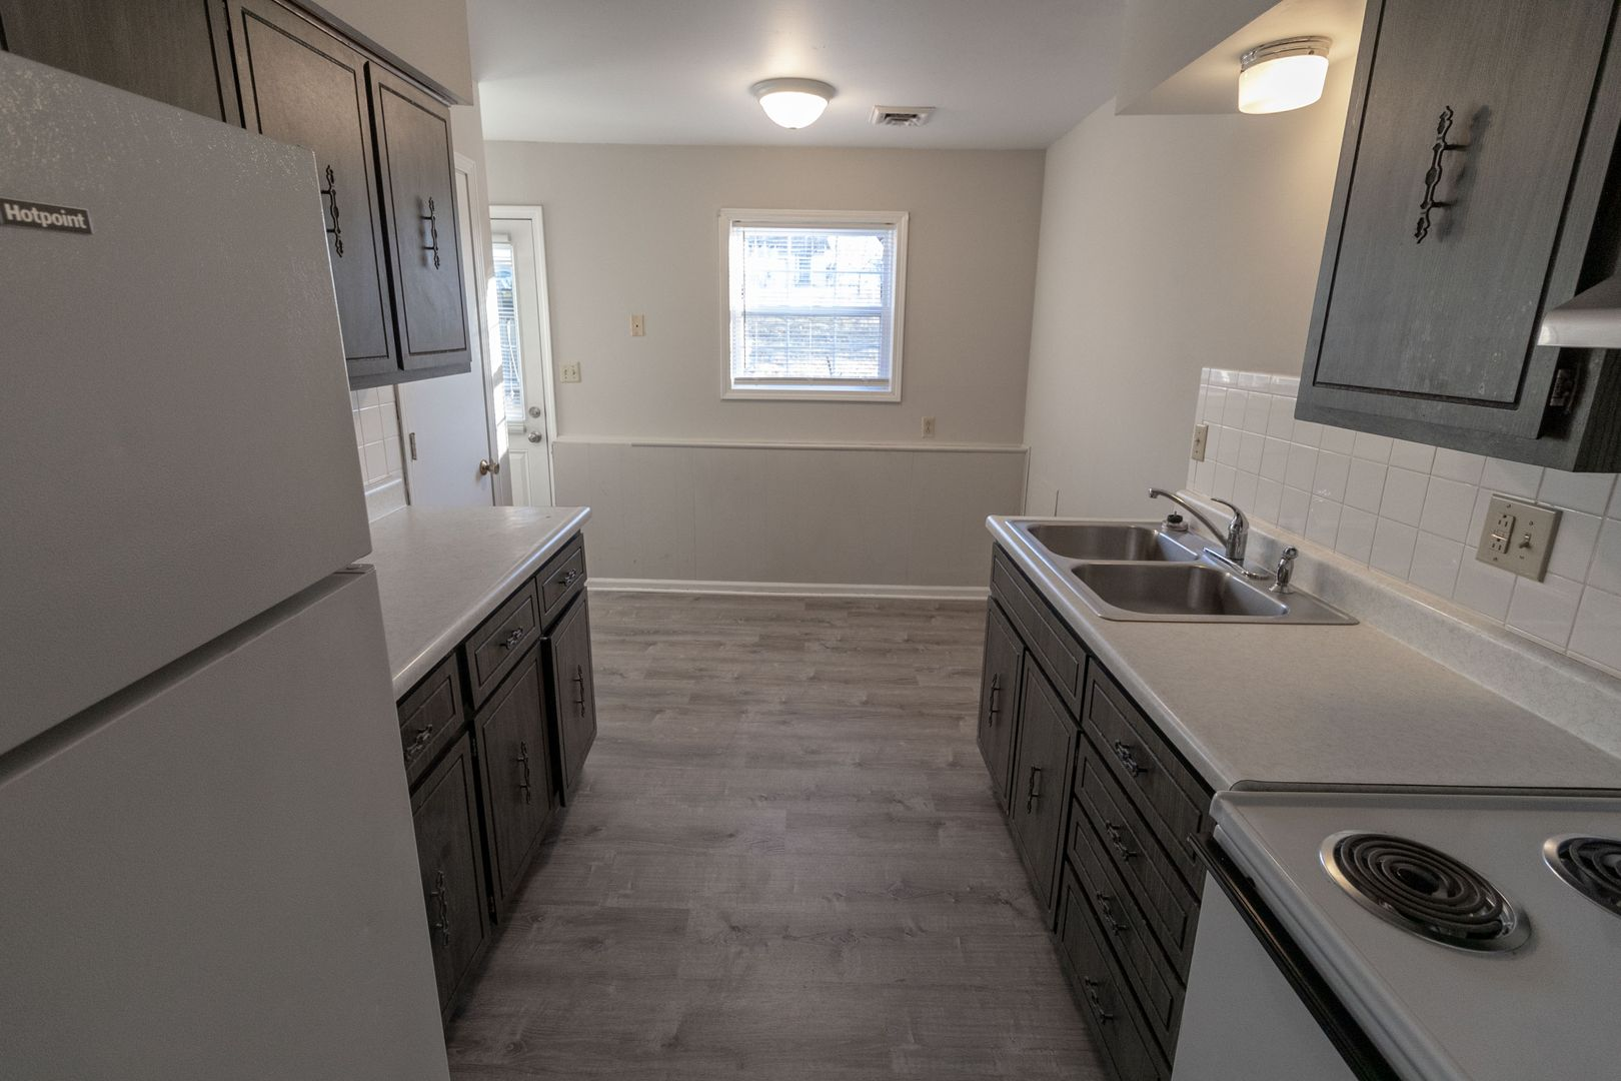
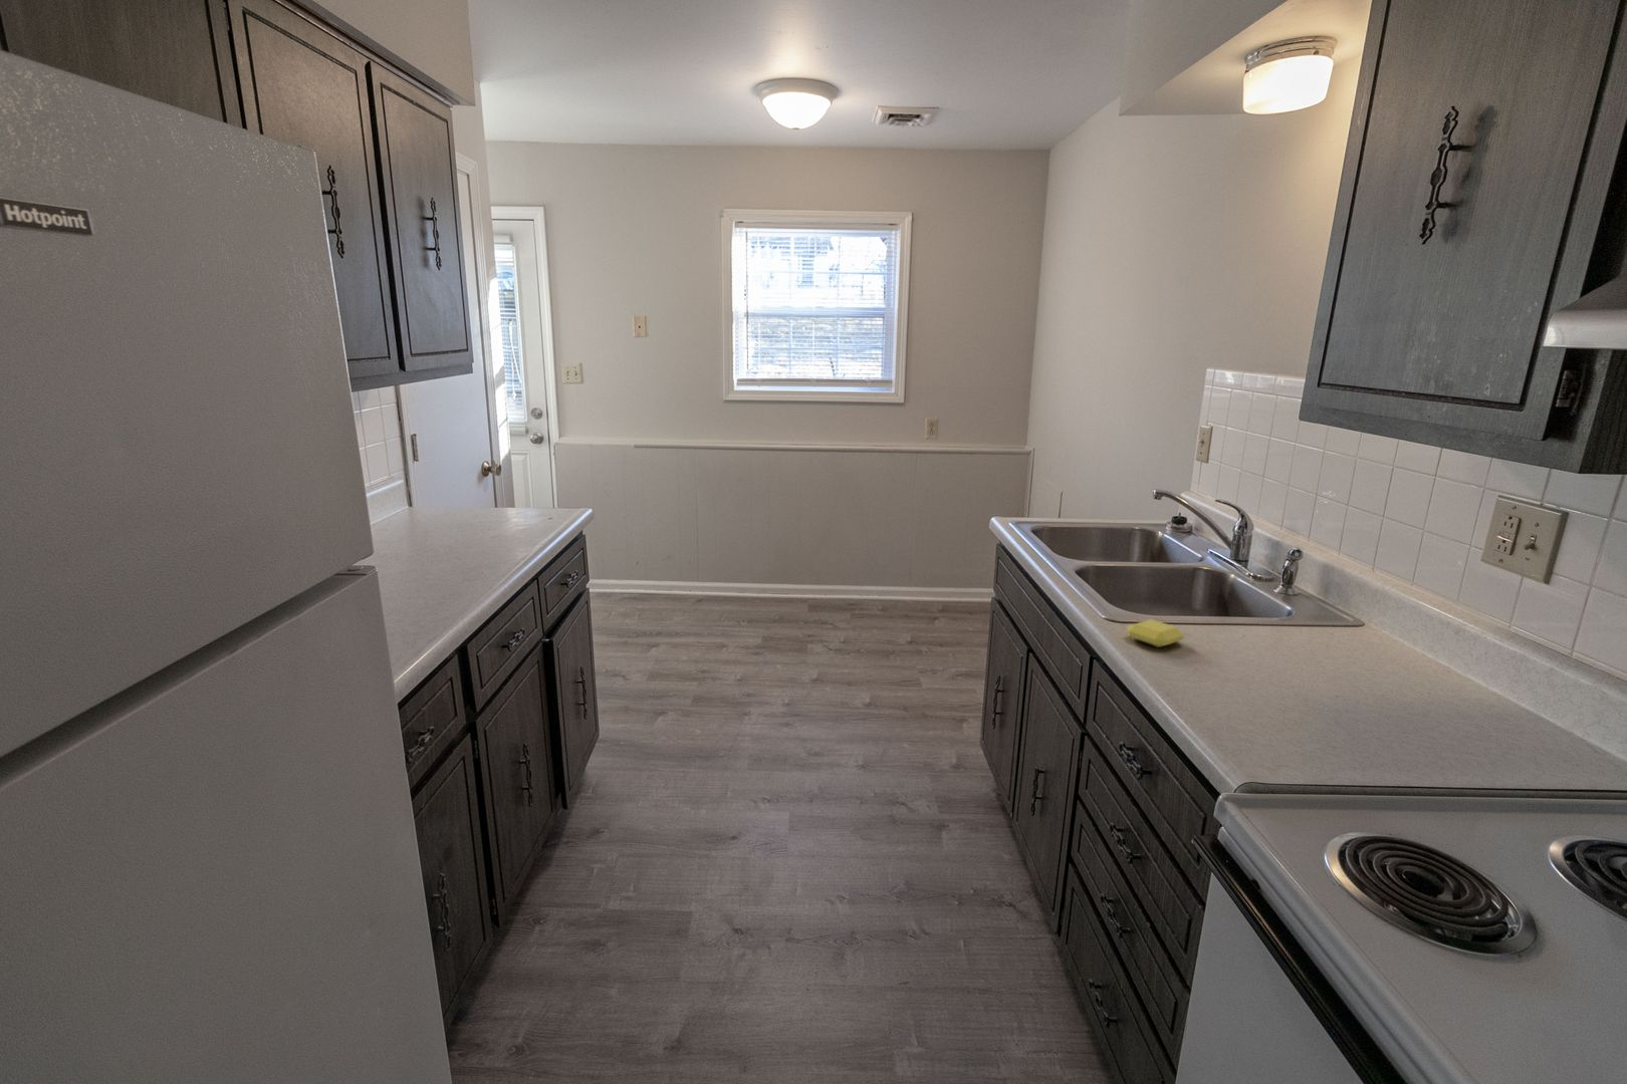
+ soap bar (1154, 633)
